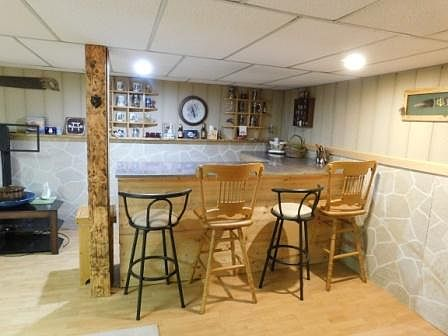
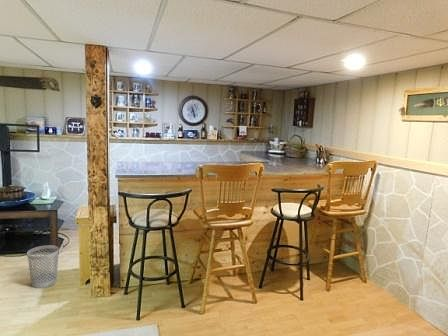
+ wastebasket (43, 266)
